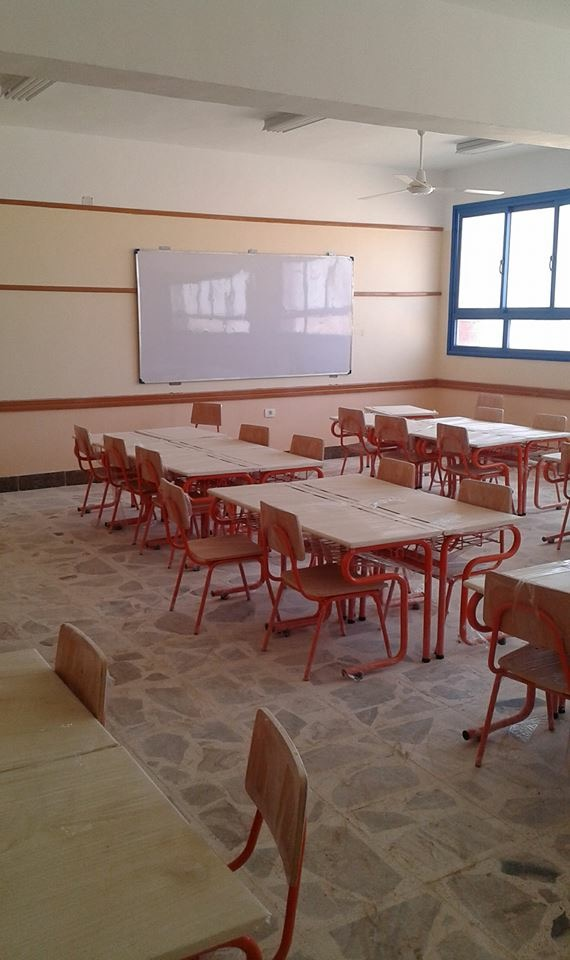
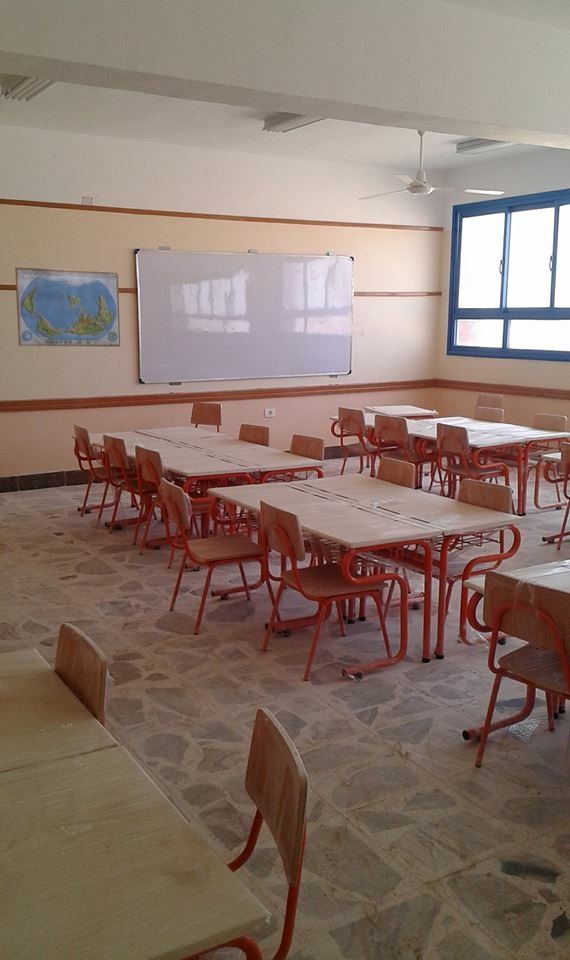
+ world map (69, 308)
